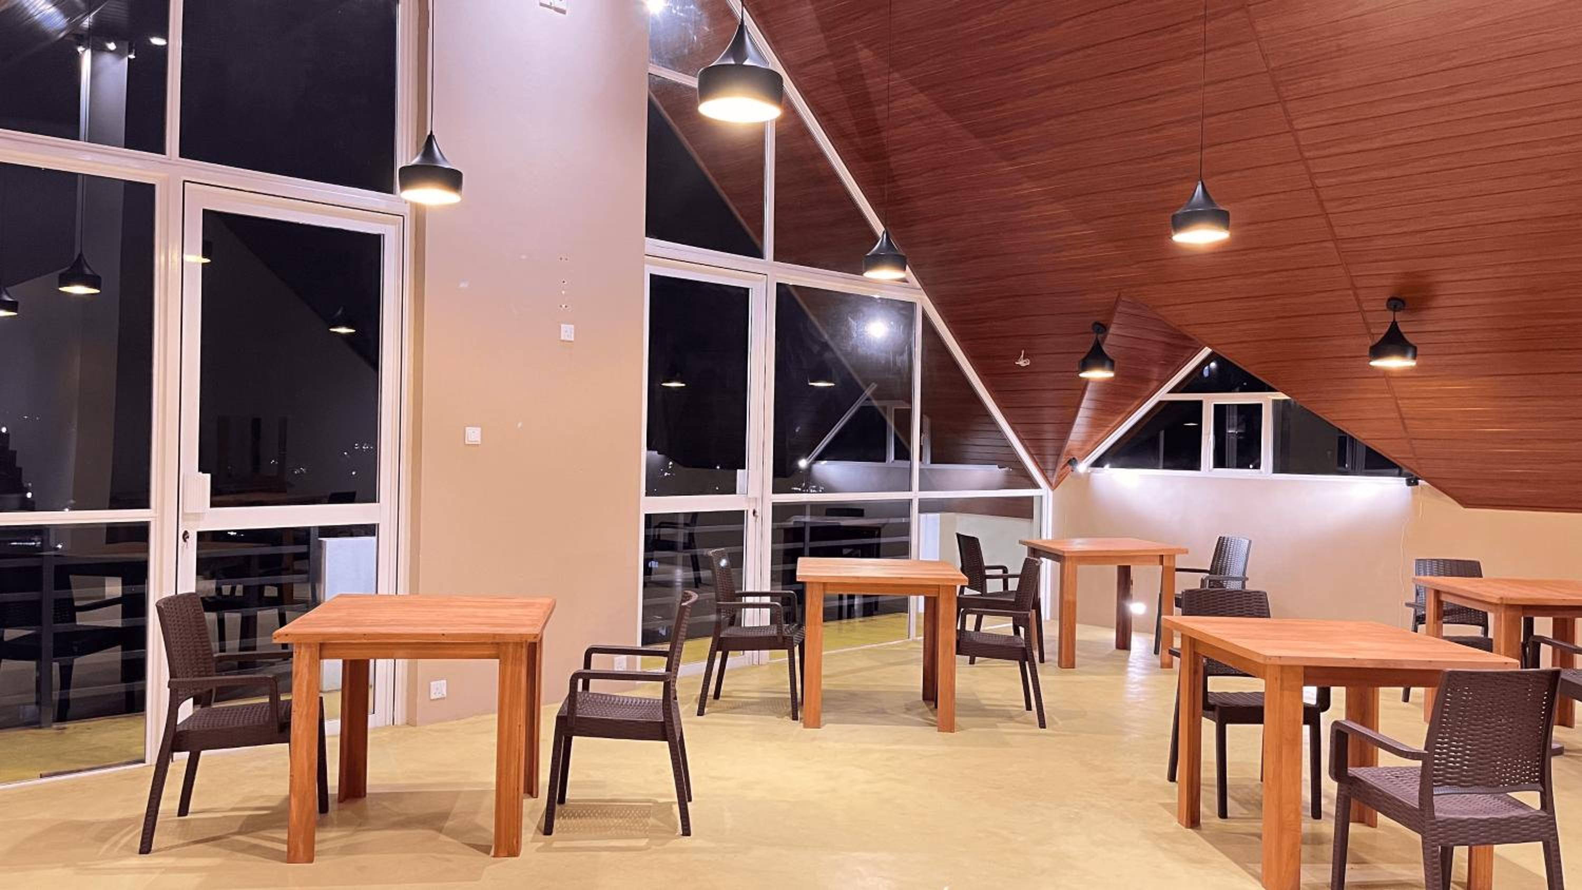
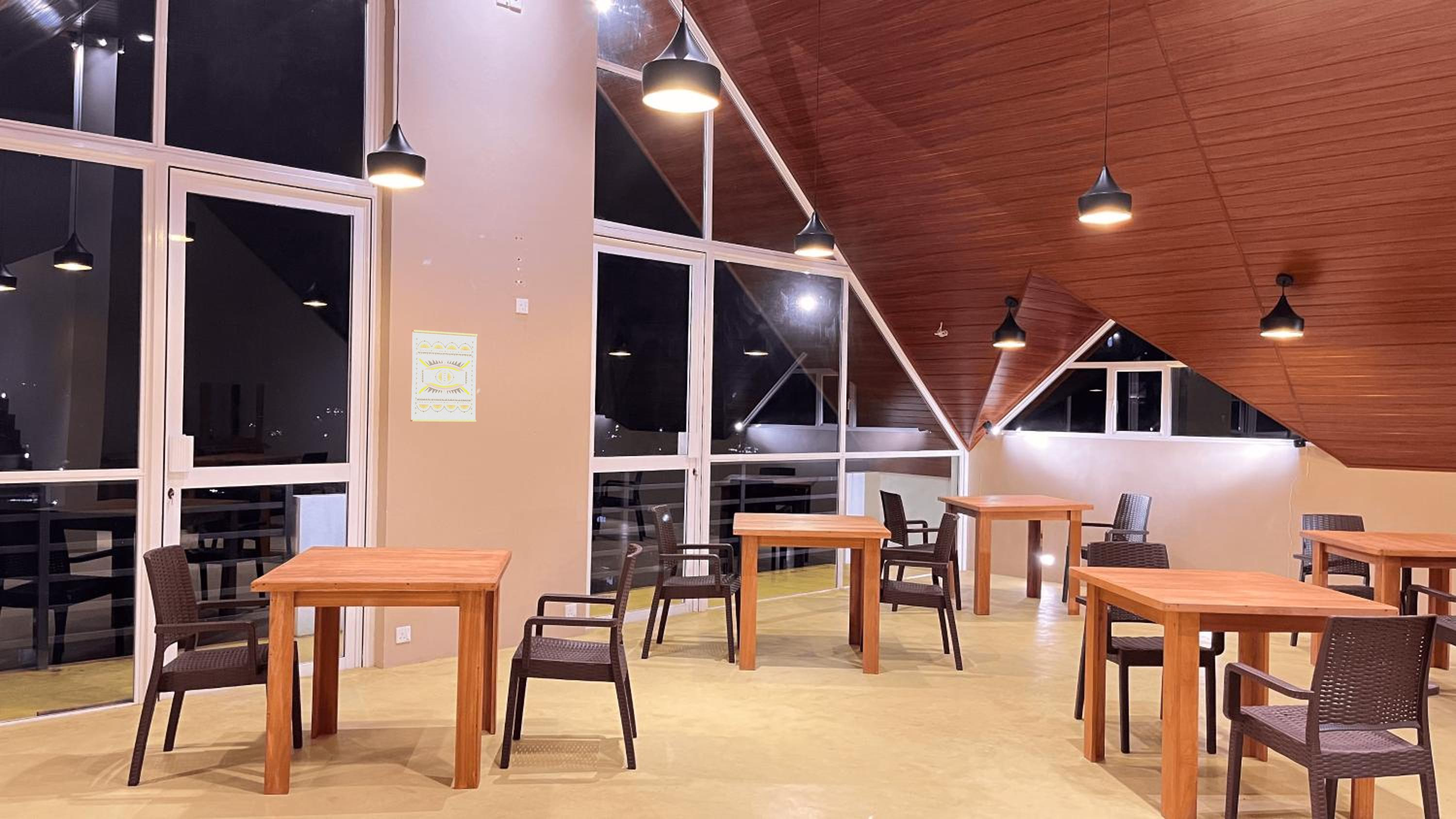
+ wall art (445, 377)
